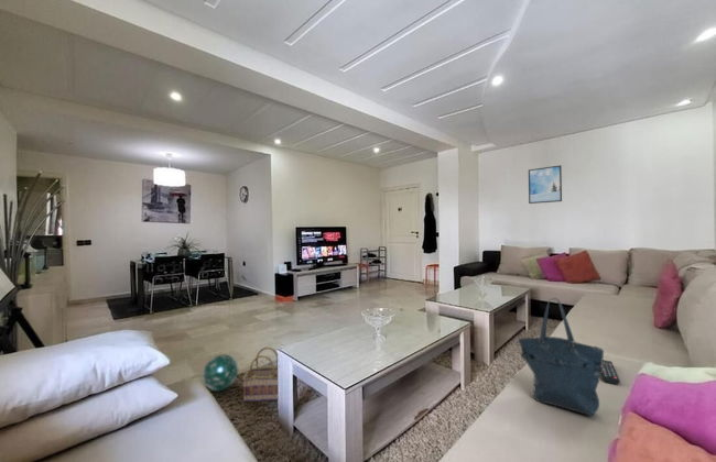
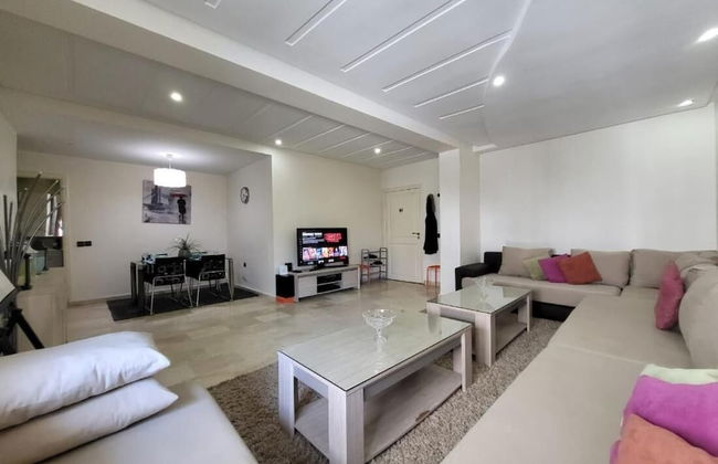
- basket (265, 373)
- tote bag (556, 351)
- remote control (607, 370)
- ball (221, 373)
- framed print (544, 185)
